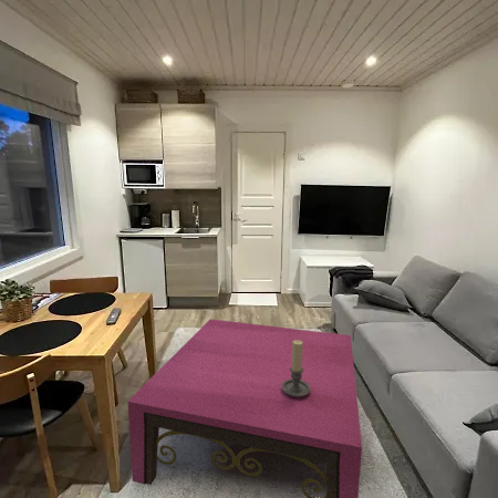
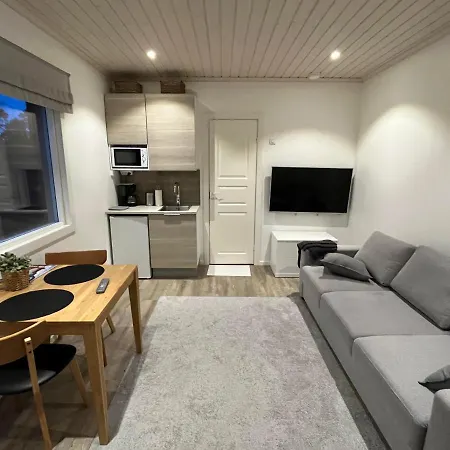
- coffee table (260, 395)
- candle holder (297, 364)
